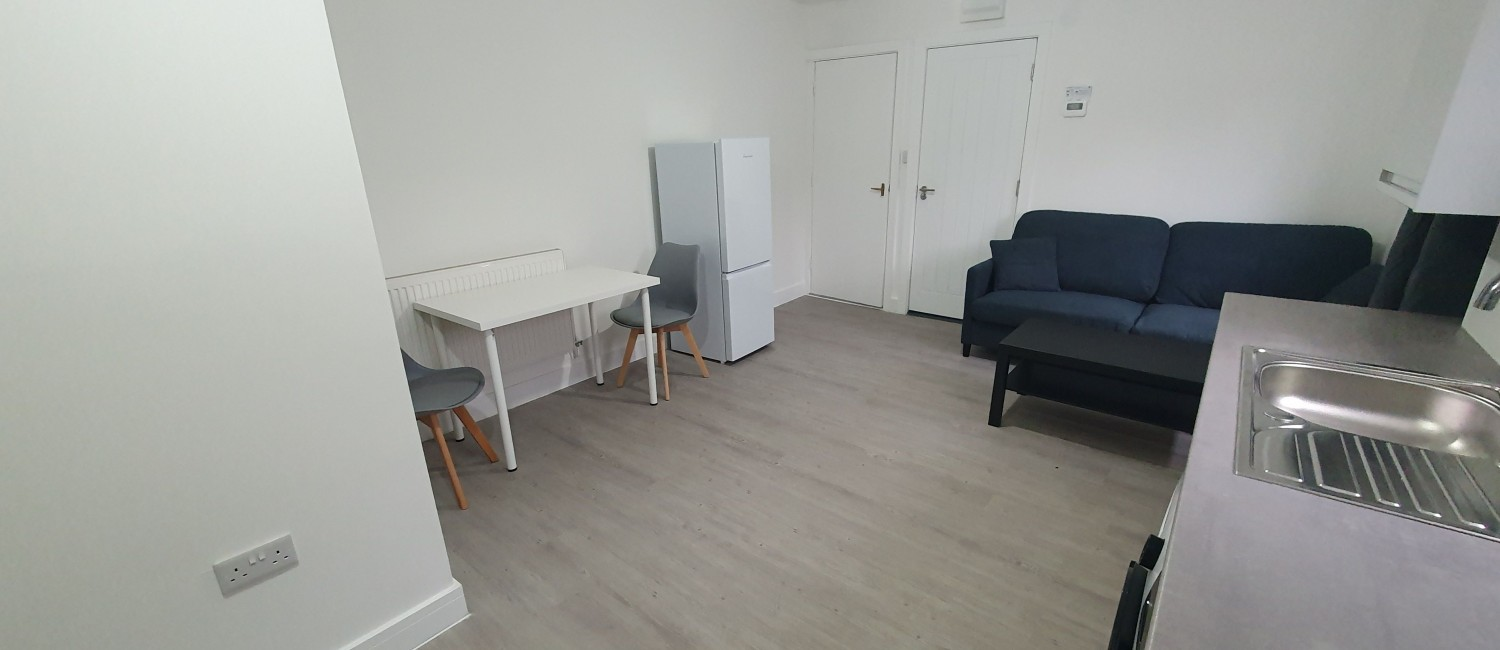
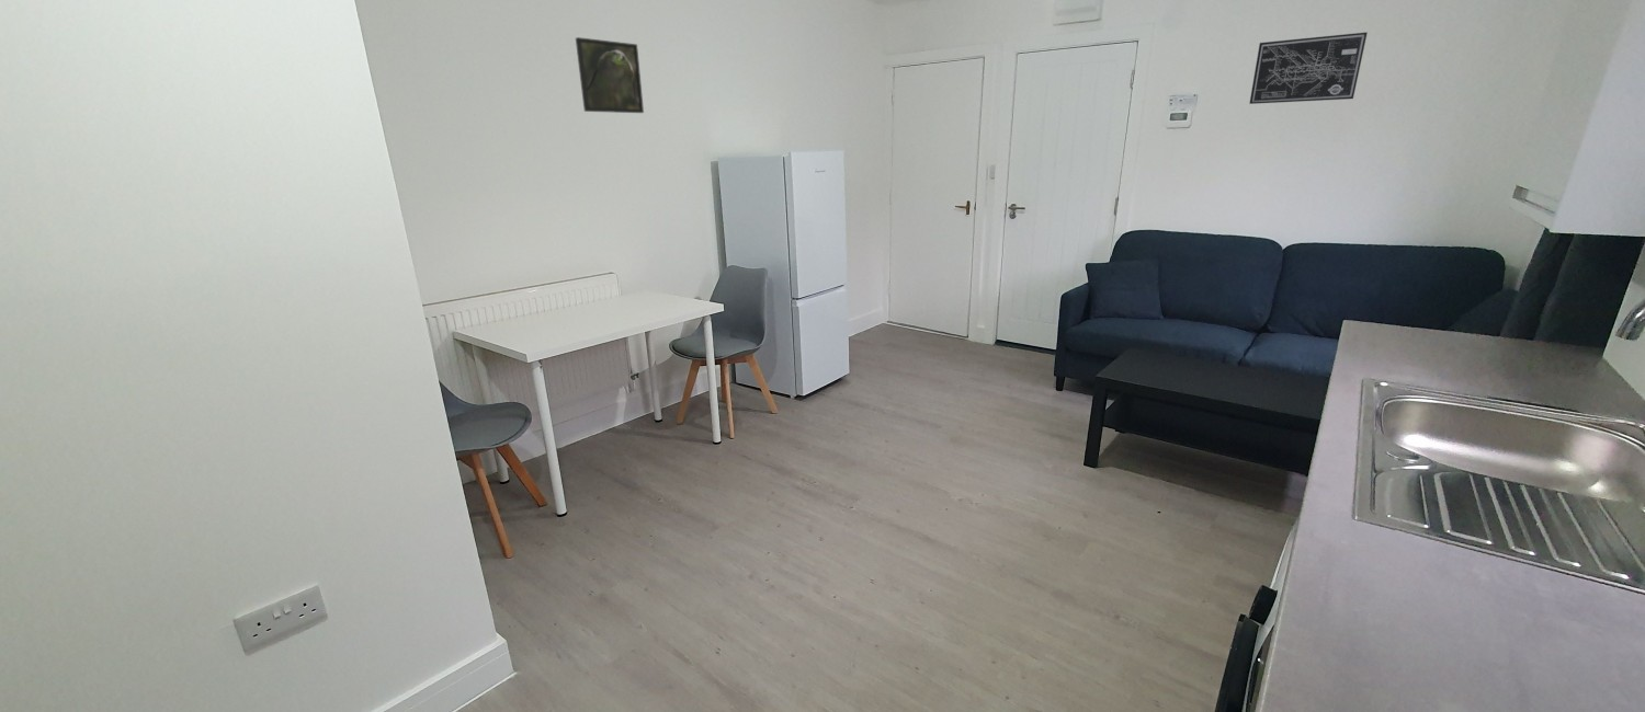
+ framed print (611, 77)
+ wall art (1305, 69)
